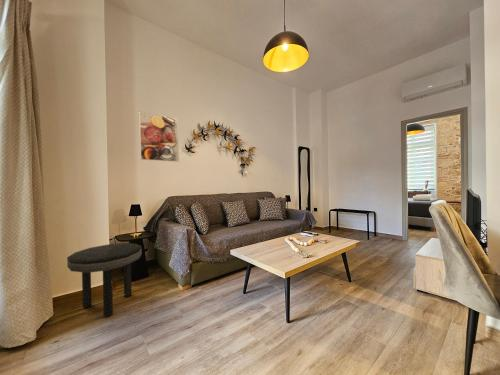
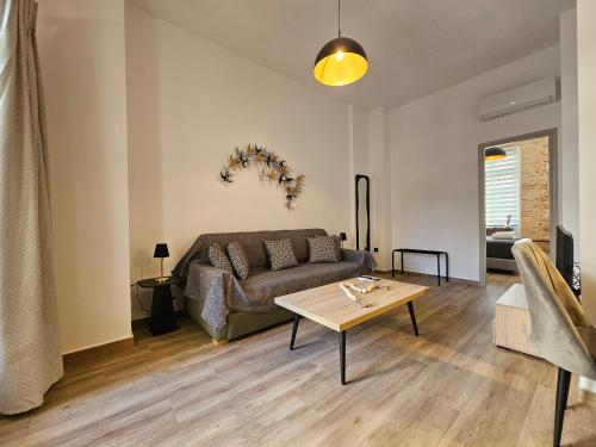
- side table (107, 277)
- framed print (160, 137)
